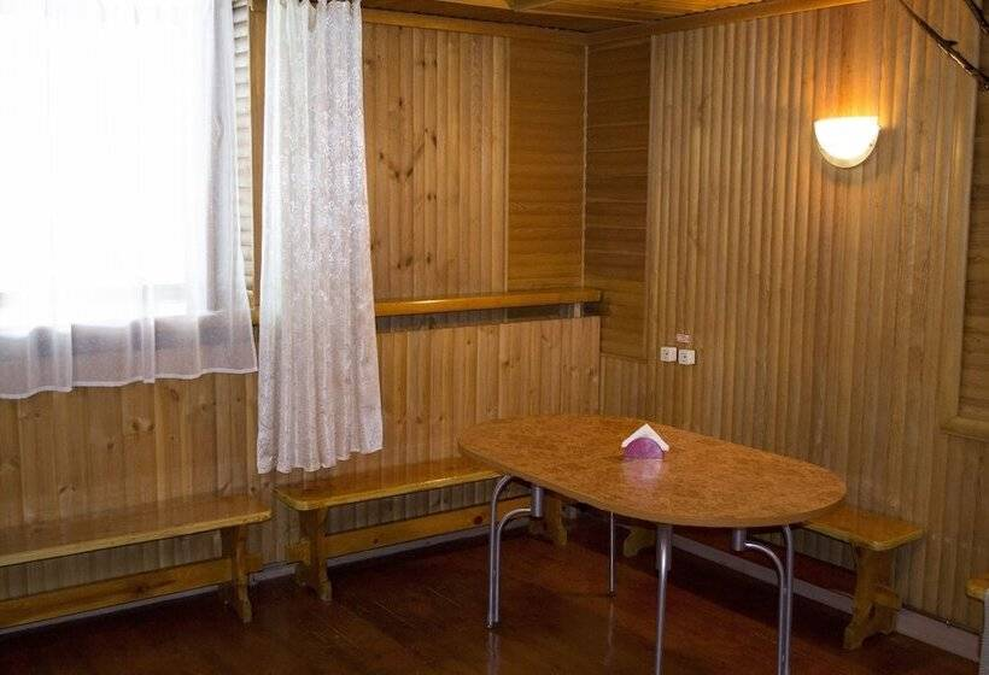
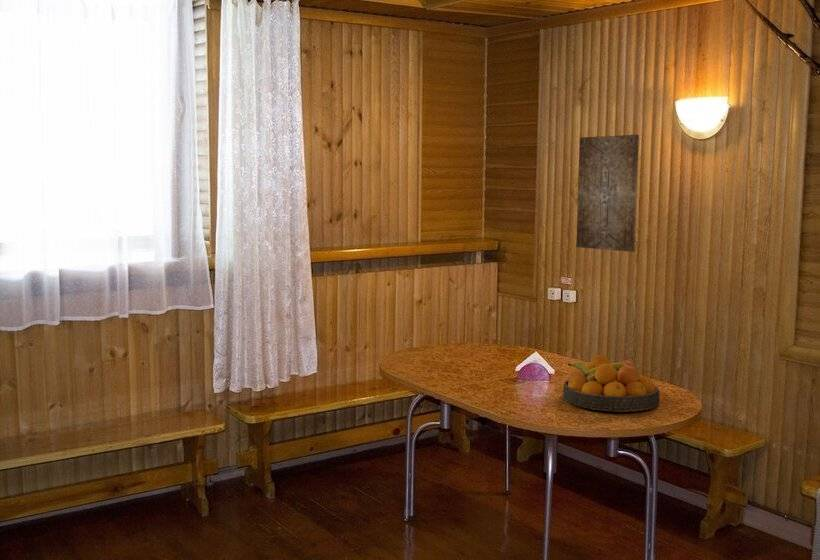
+ fruit bowl (611, 380)
+ wall art (606, 193)
